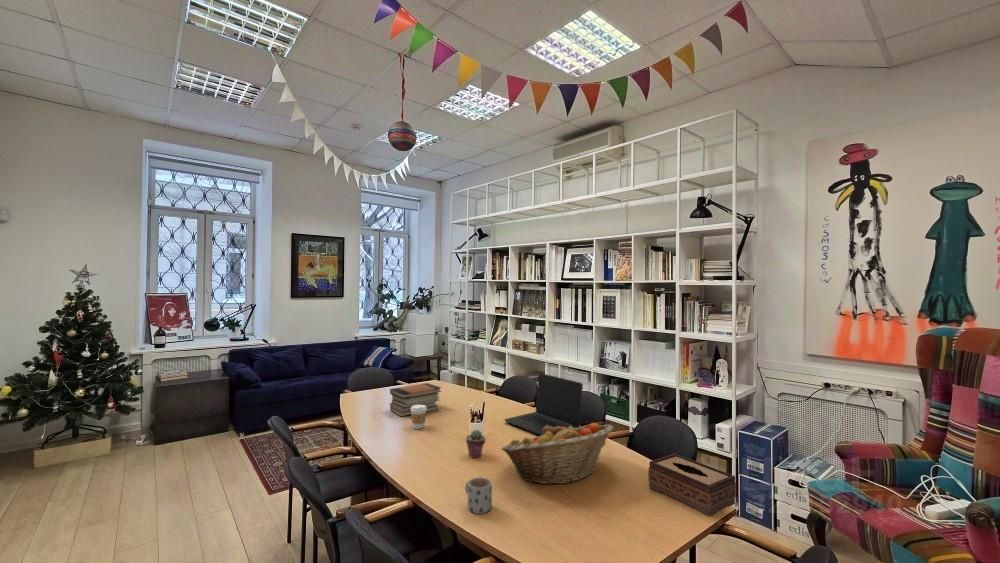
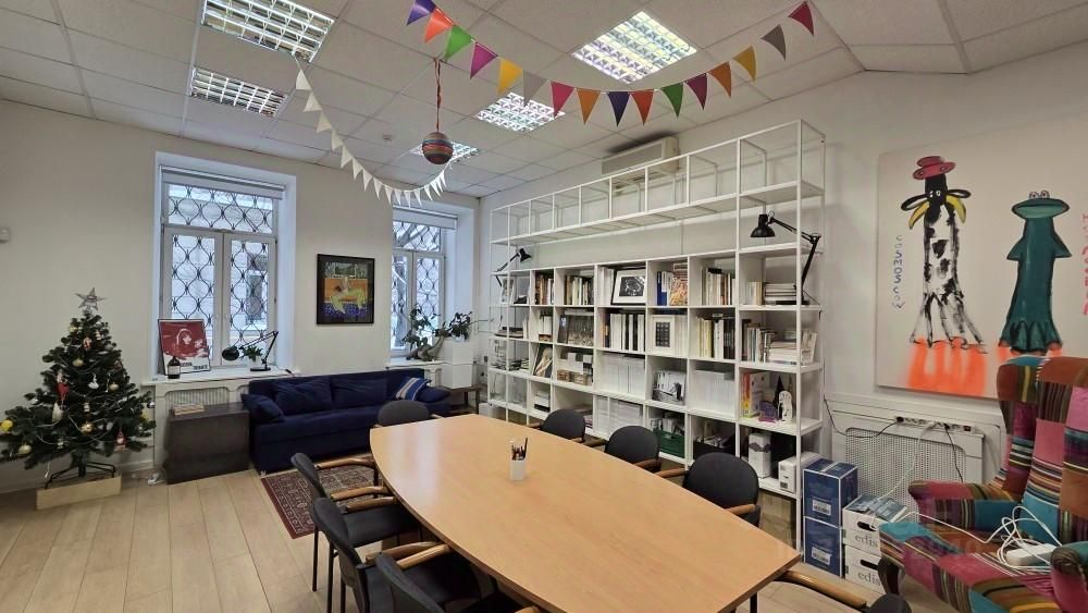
- mug (476, 493)
- laptop (542, 402)
- fruit basket (558, 446)
- potted succulent (475, 442)
- coffee cup (418, 416)
- book stack (415, 399)
- tissue box (690, 481)
